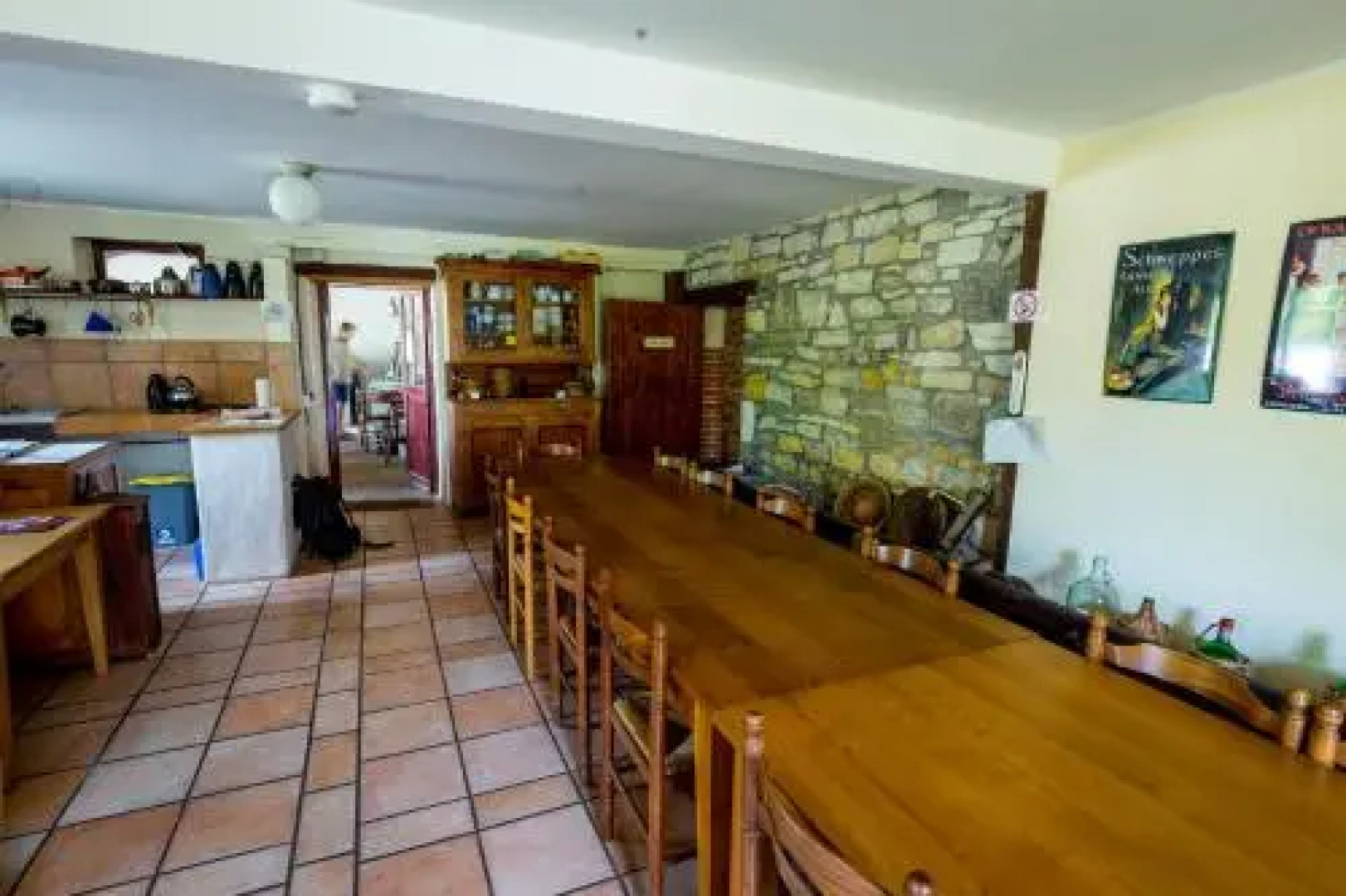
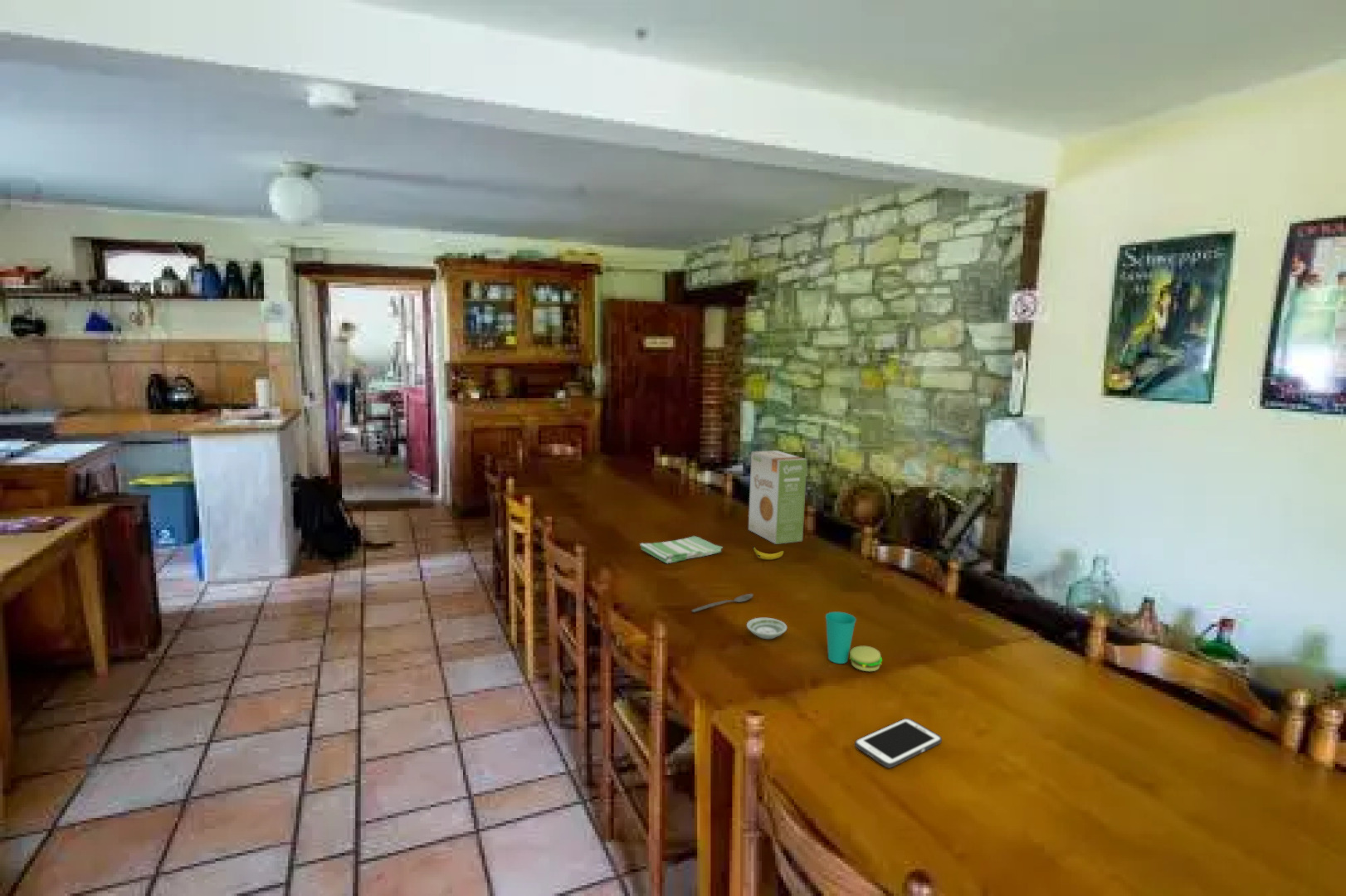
+ dish towel (680, 548)
+ cell phone (898, 742)
+ food box (776, 495)
+ saucer (766, 630)
+ banana (767, 553)
+ spoon (723, 602)
+ cup (851, 641)
